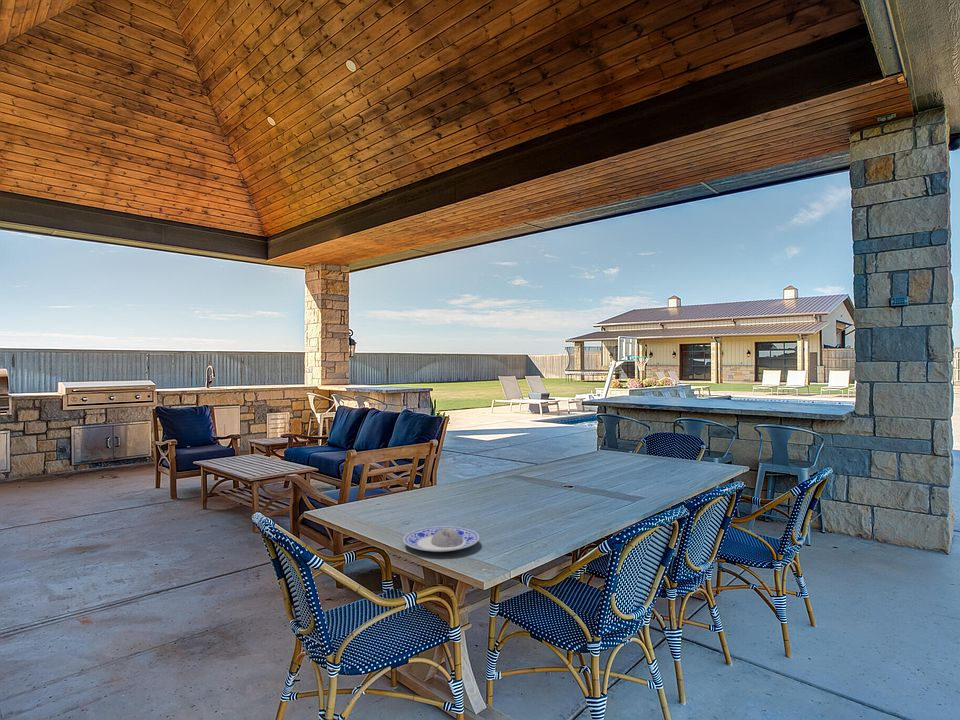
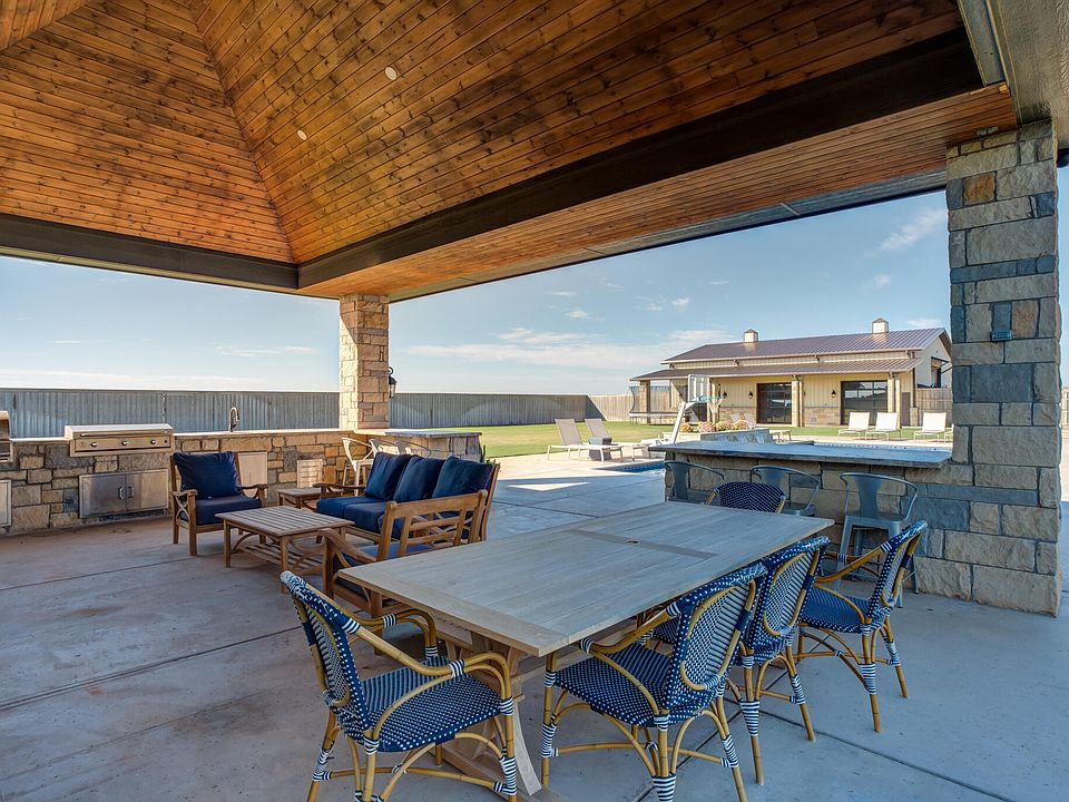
- plate (441, 537)
